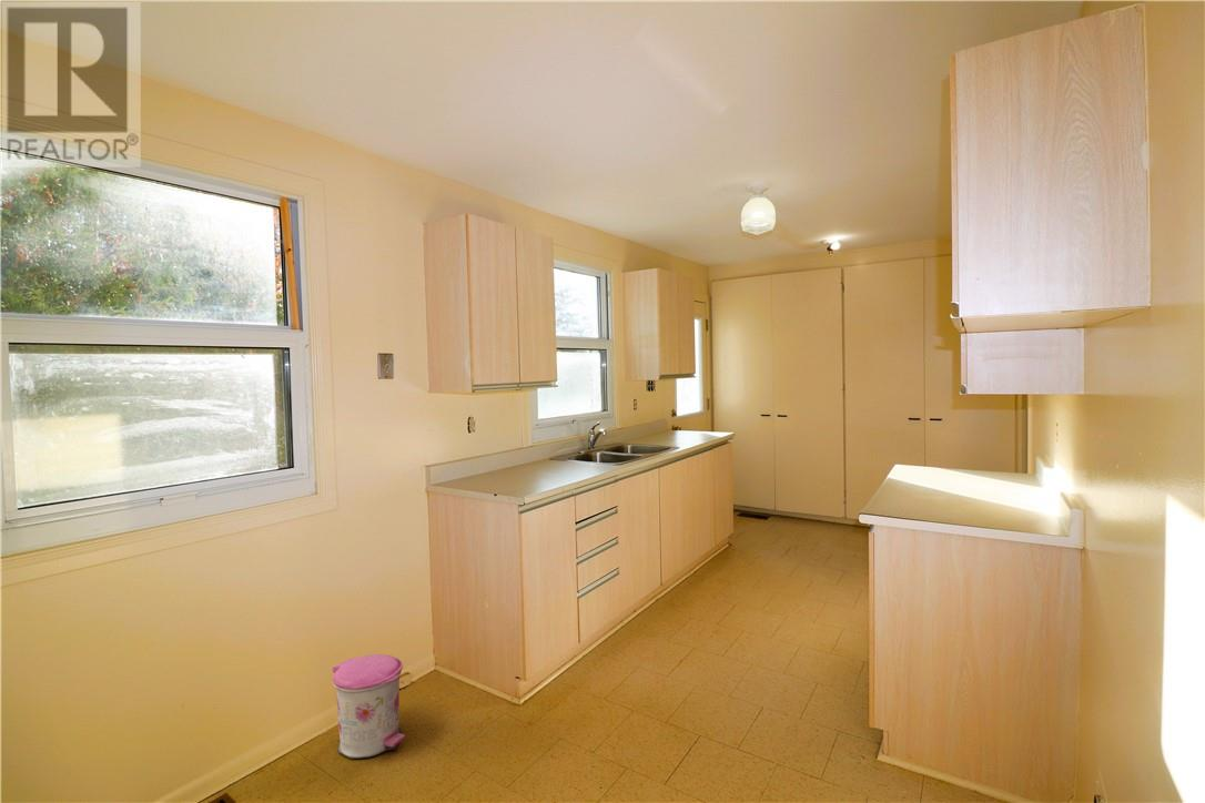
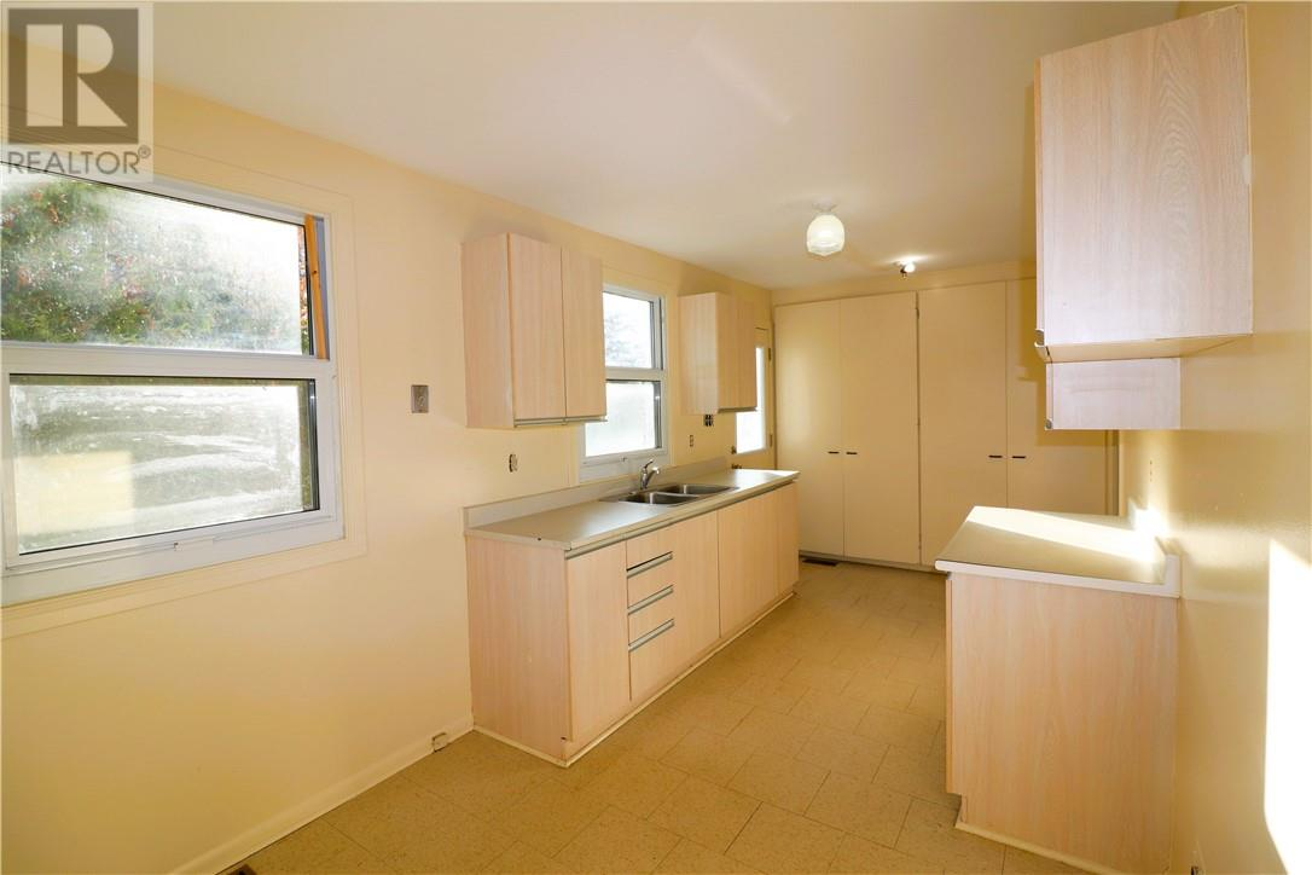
- trash can (368, 702)
